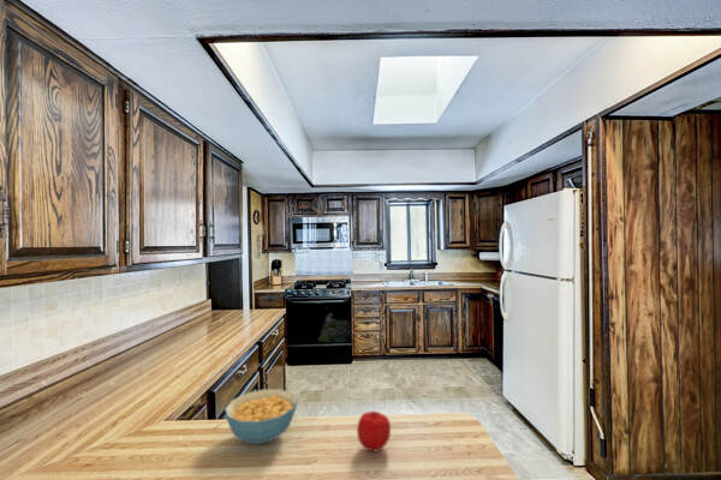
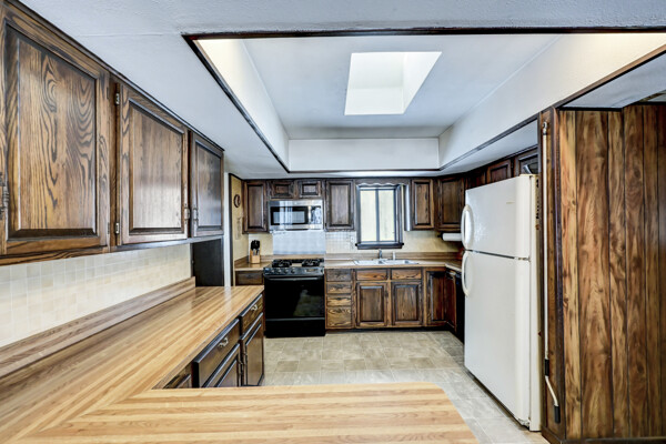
- cereal bowl (262, 420)
- fruit (374, 430)
